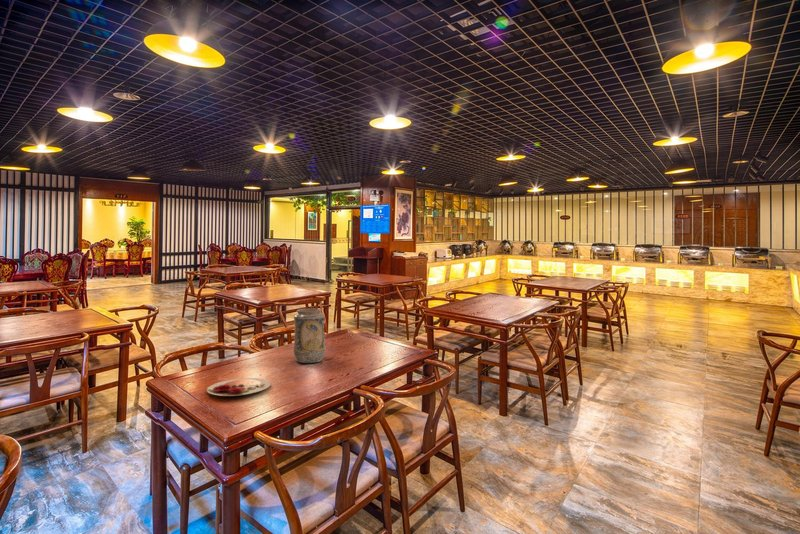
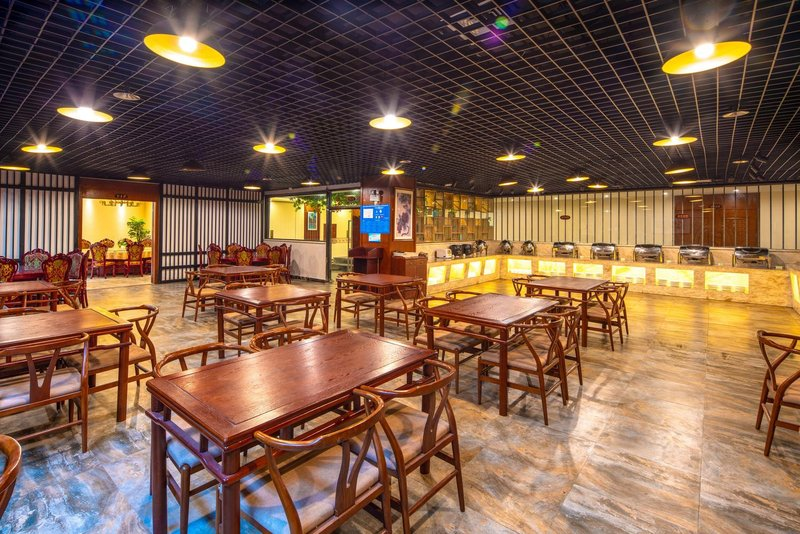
- plate (239, 385)
- decorative vase (309, 334)
